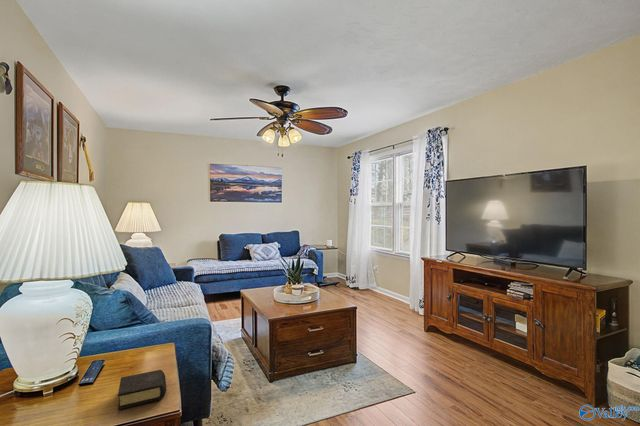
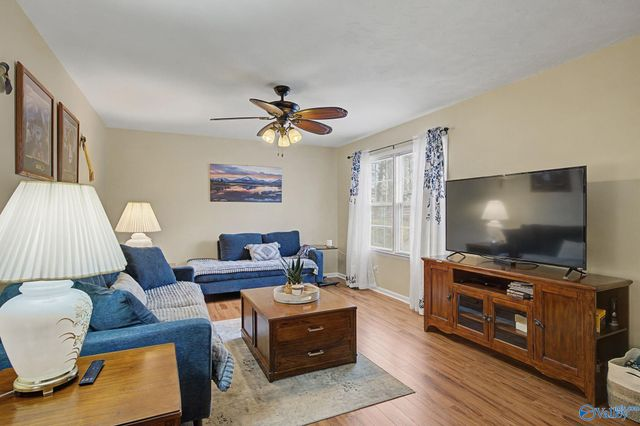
- book (143, 387)
